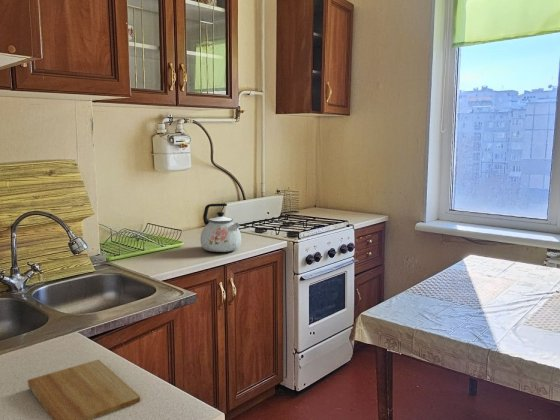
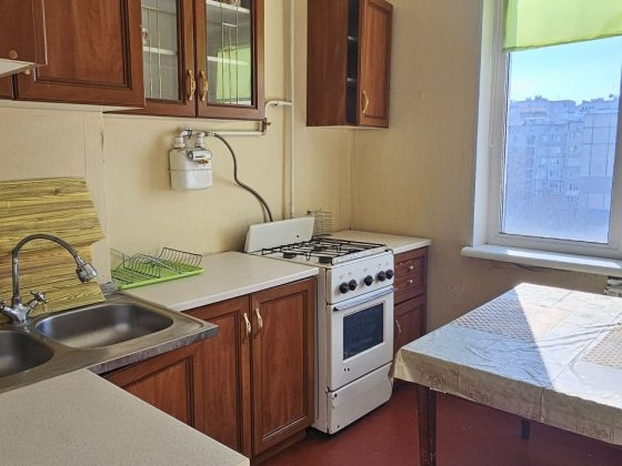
- cutting board (82, 390)
- kettle (221, 226)
